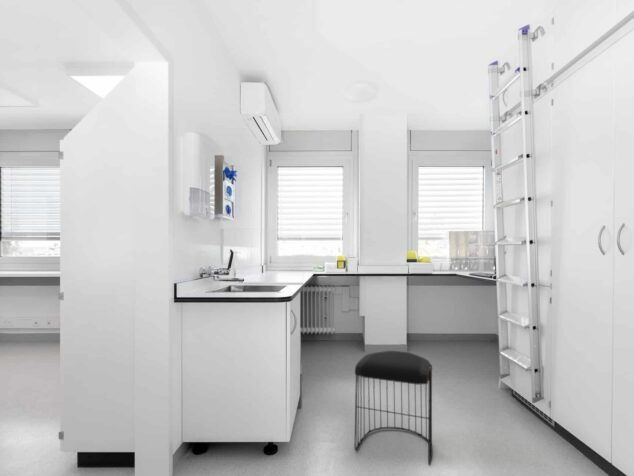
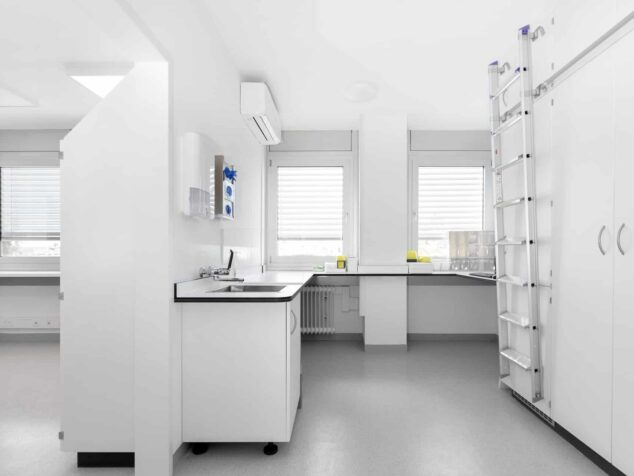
- stool (394, 401)
